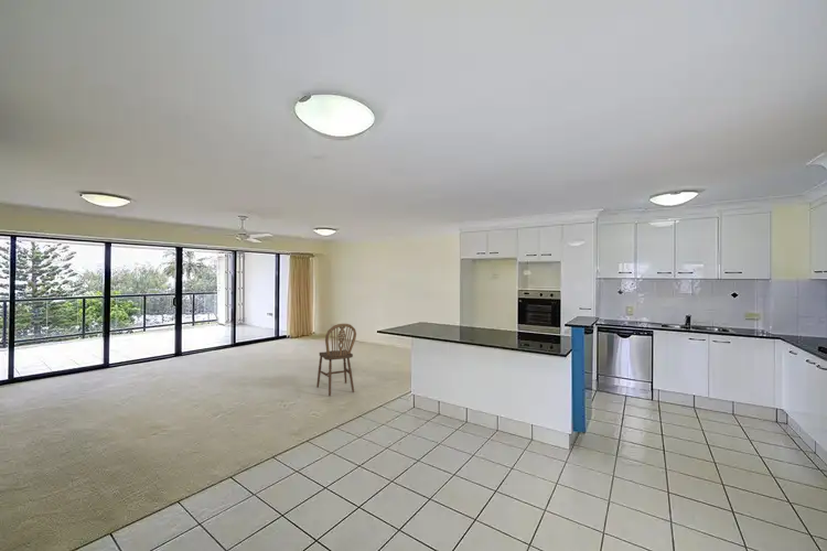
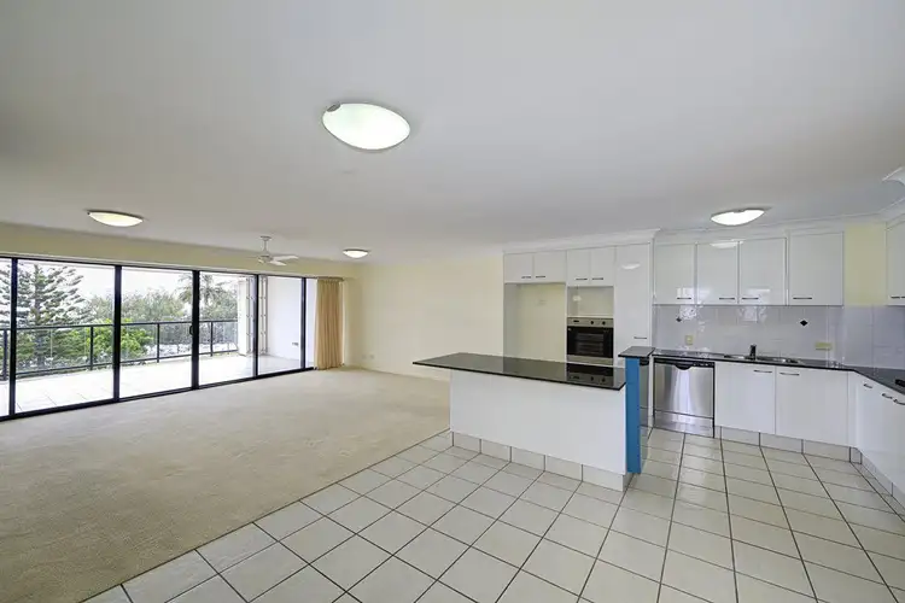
- chair (336, 355)
